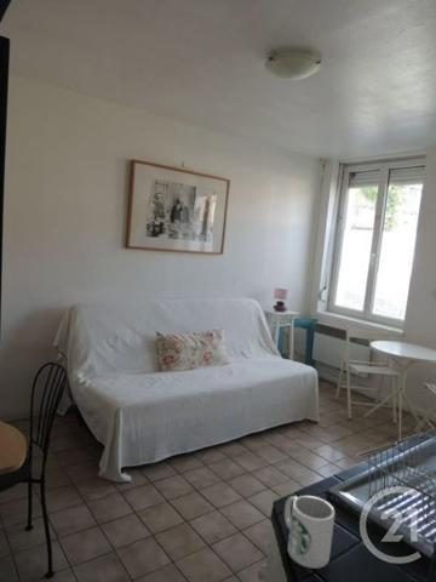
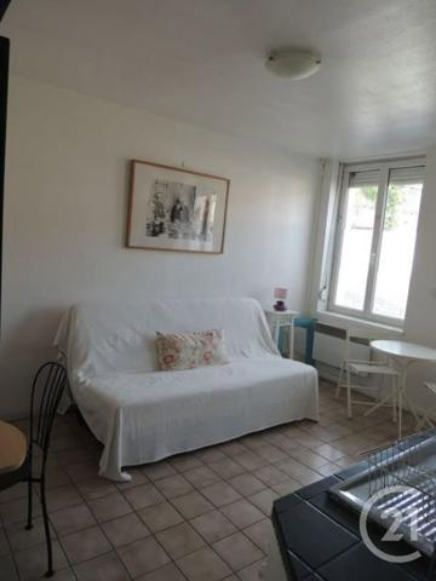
- mug (304, 524)
